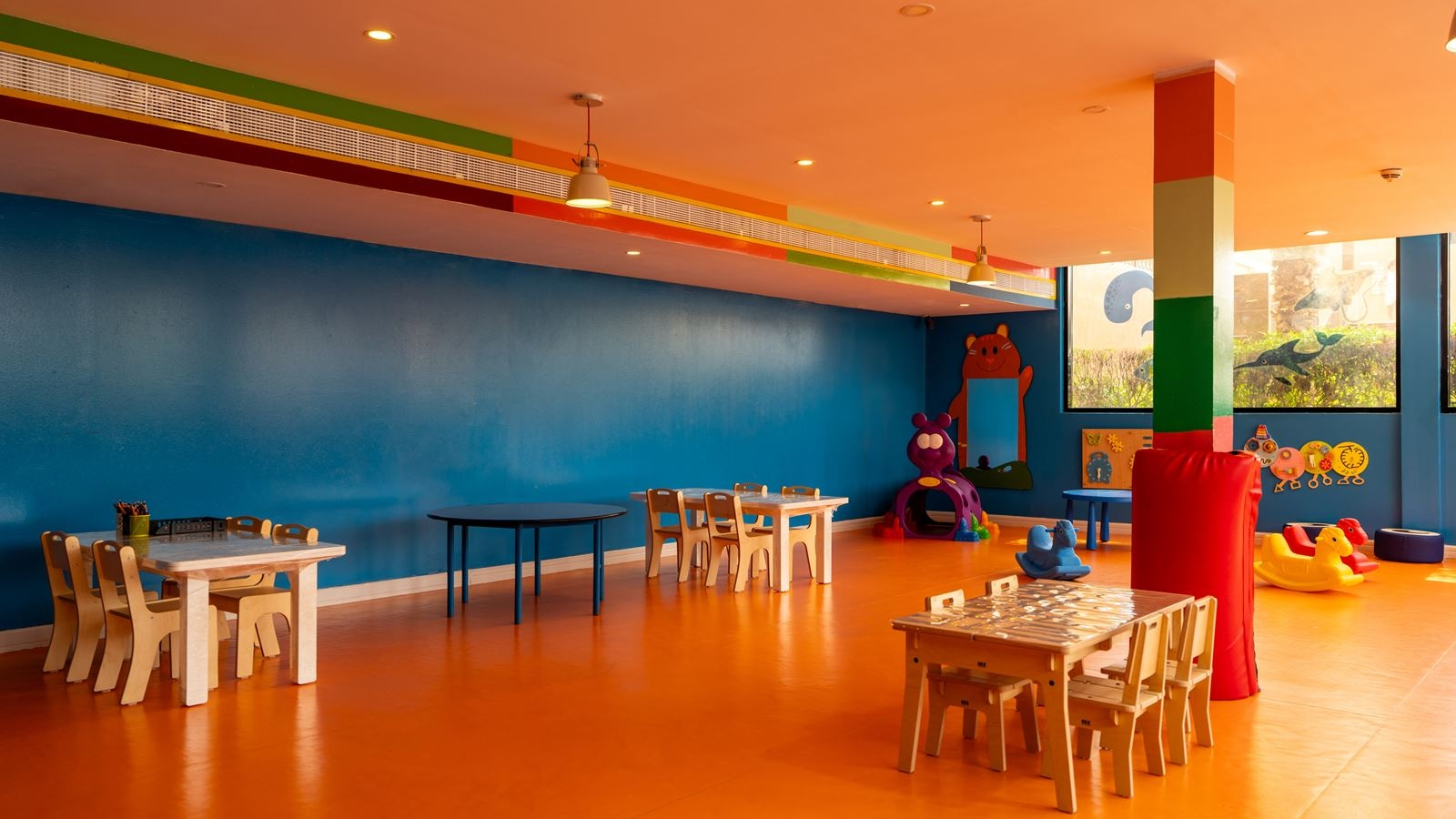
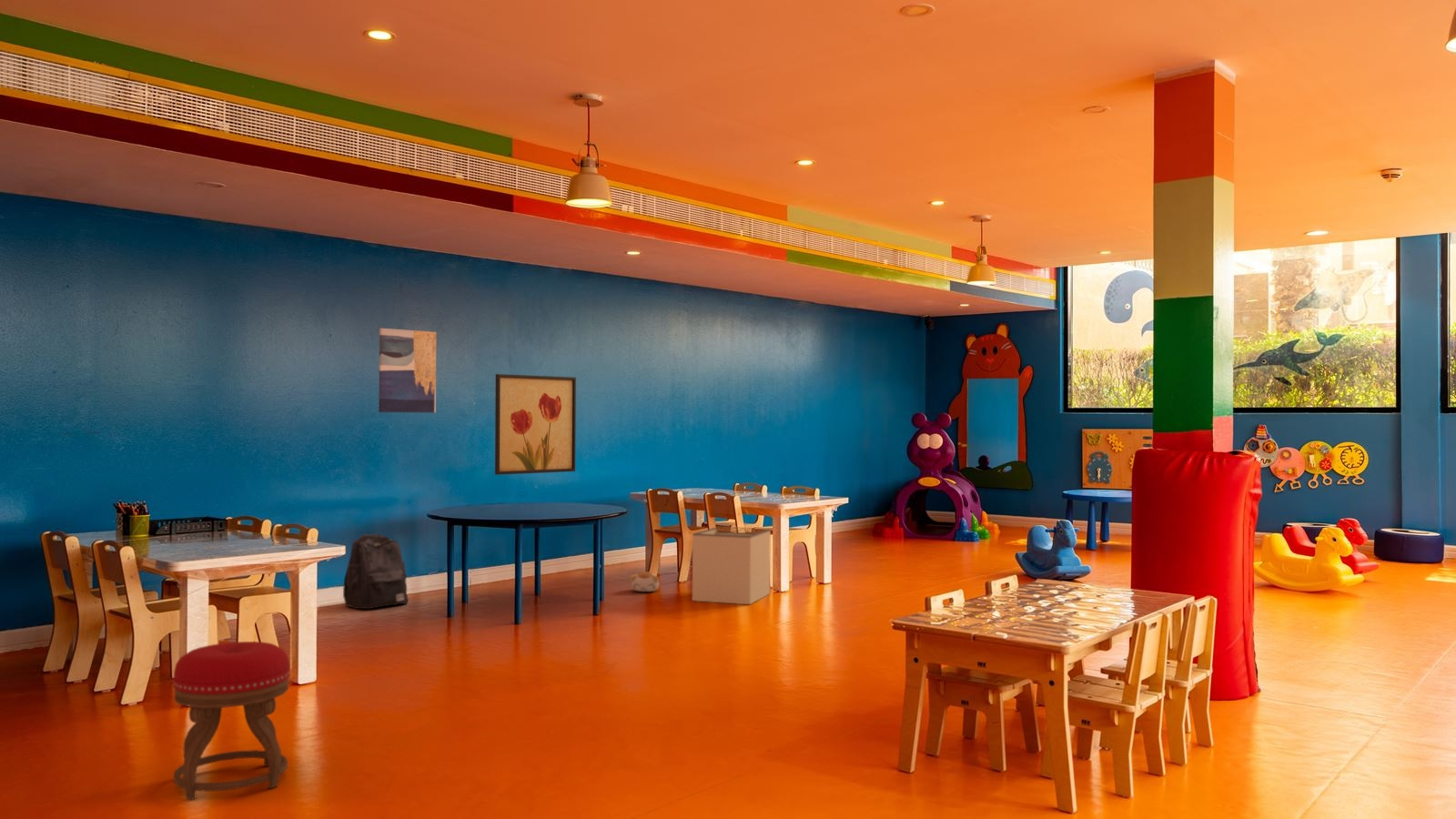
+ backpack (375, 570)
+ storage bin (732, 563)
+ wall art (536, 424)
+ stool (232, 706)
+ plush toy (645, 581)
+ wall art (408, 371)
